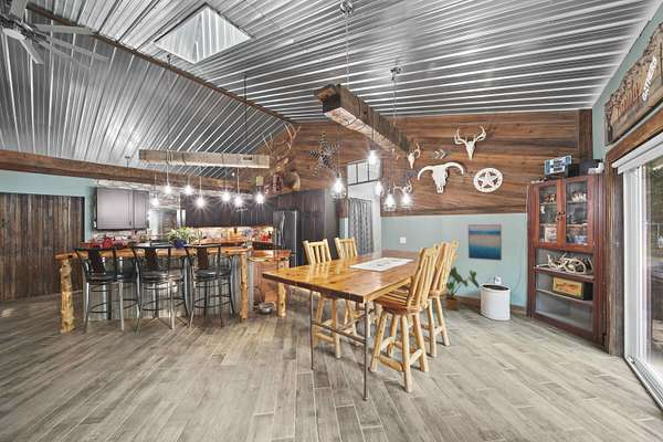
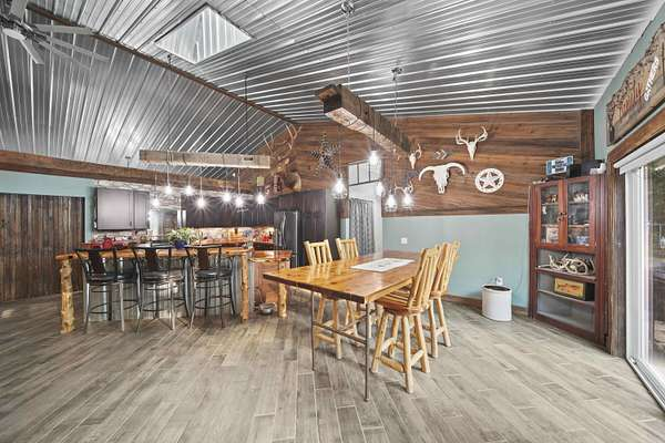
- wall art (484, 242)
- house plant (454, 287)
